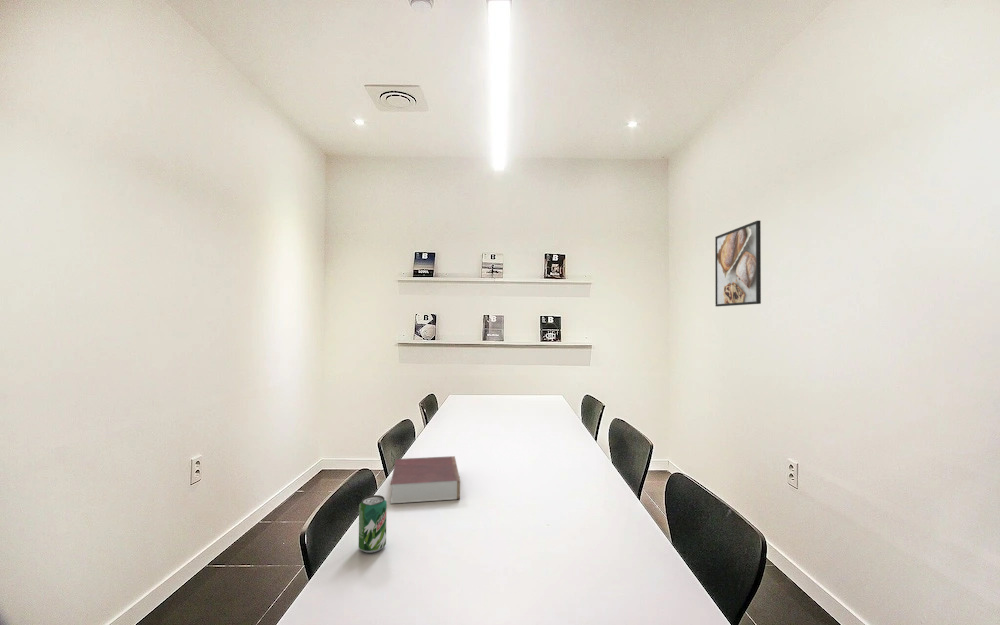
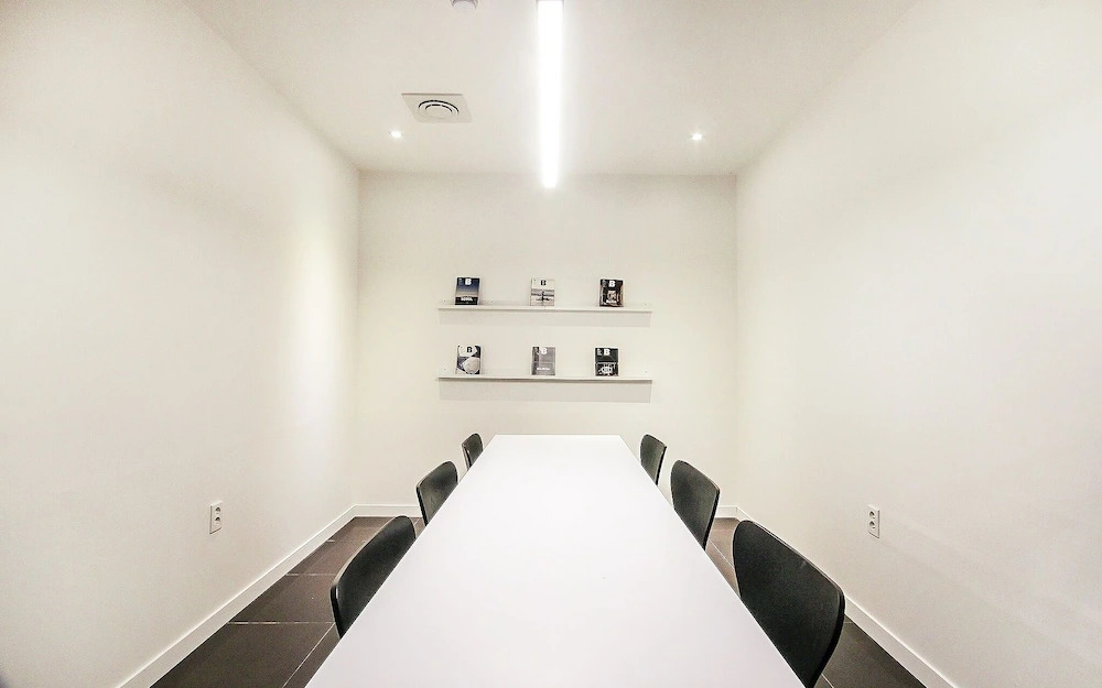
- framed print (736, 267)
- book (425, 477)
- beverage can (372, 523)
